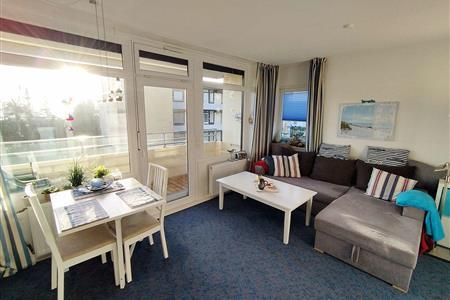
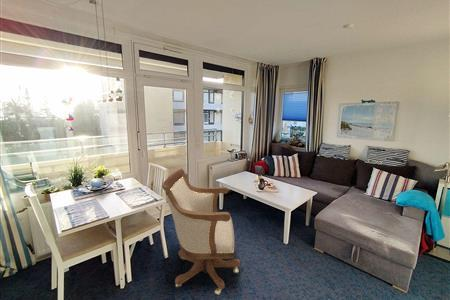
+ chair (204, 225)
